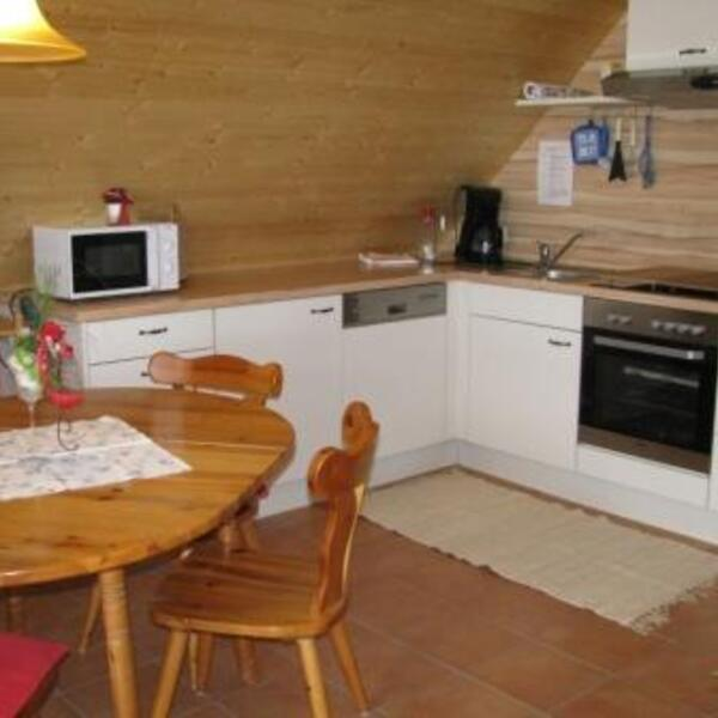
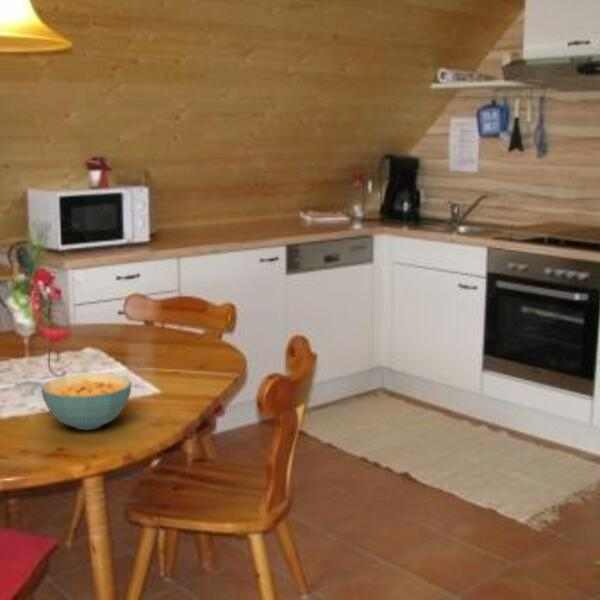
+ cereal bowl (87, 405)
